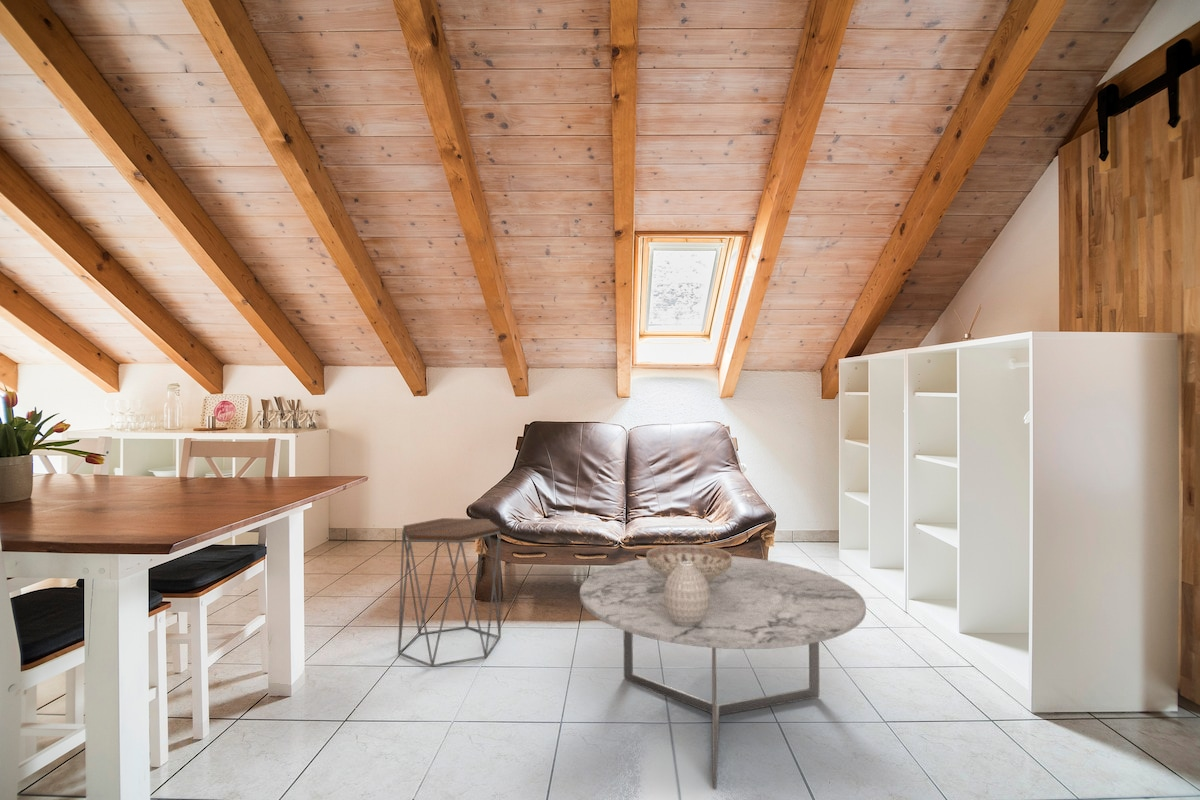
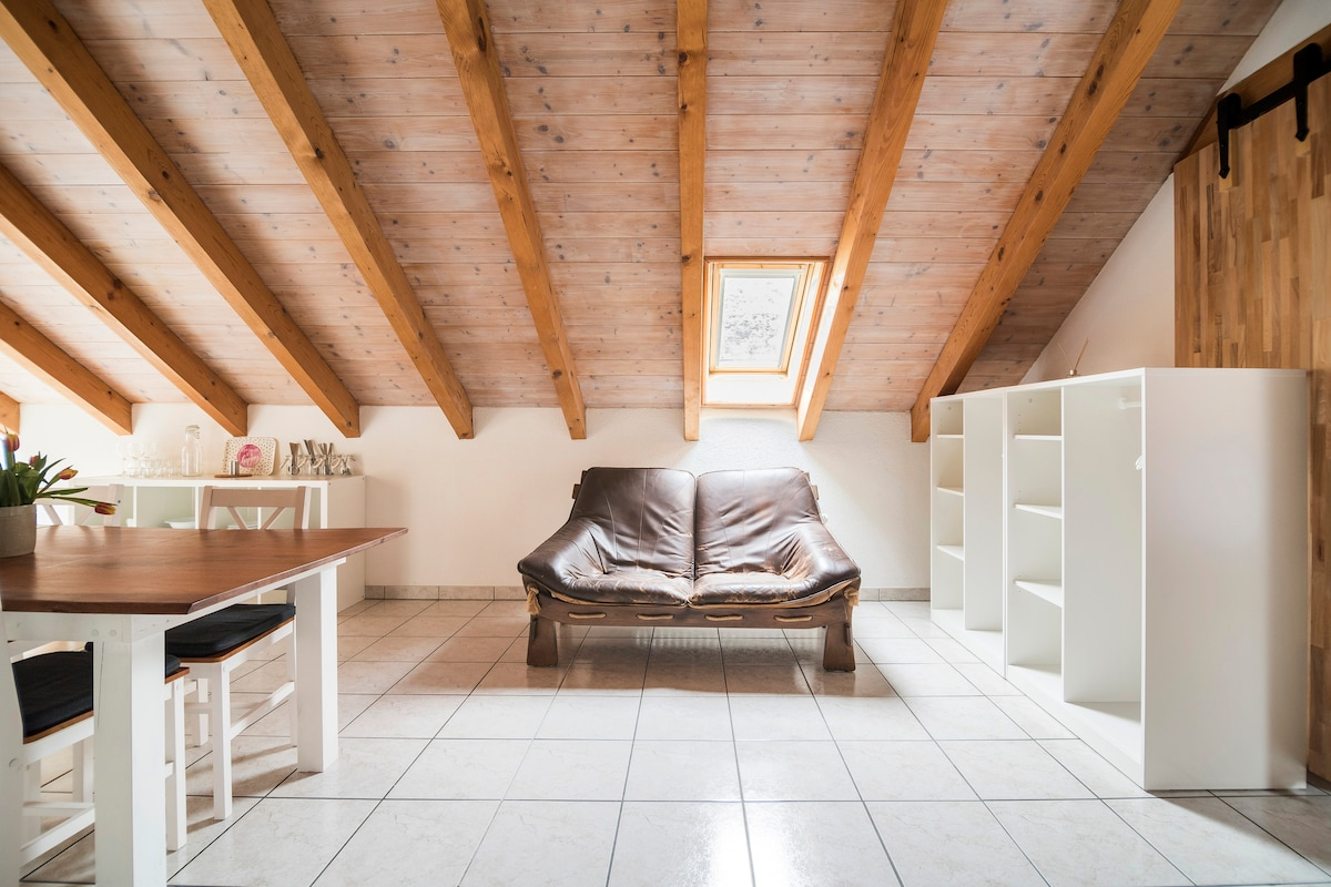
- coffee table (715, 651)
- side table (451, 585)
- decorative bowl (694, 565)
- vase (686, 592)
